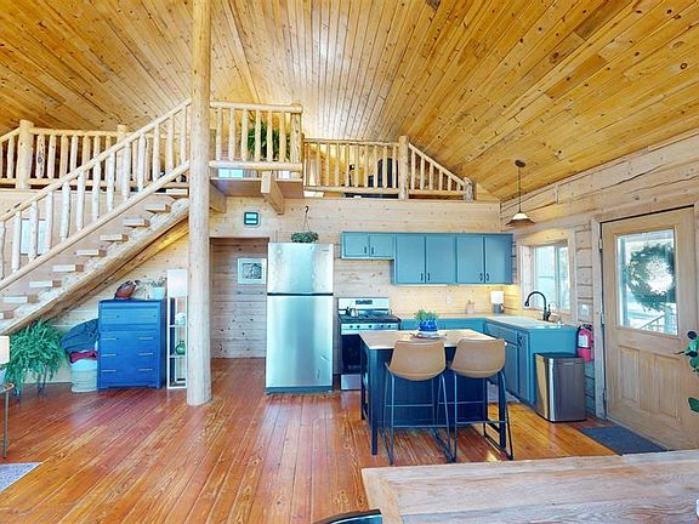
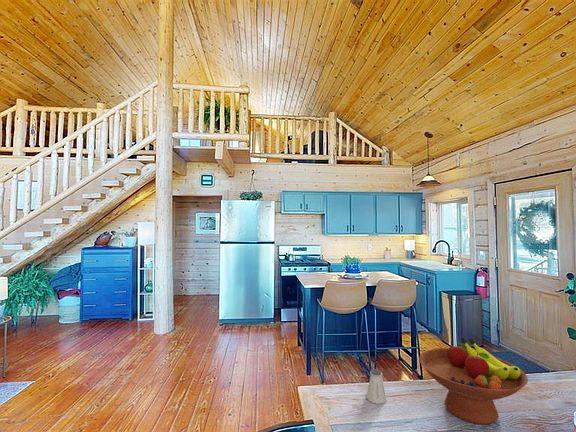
+ fruit bowl (469, 379)
+ saltshaker (376, 384)
